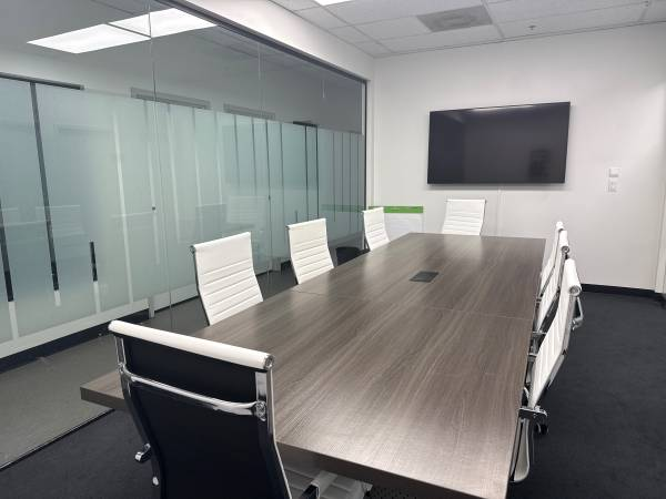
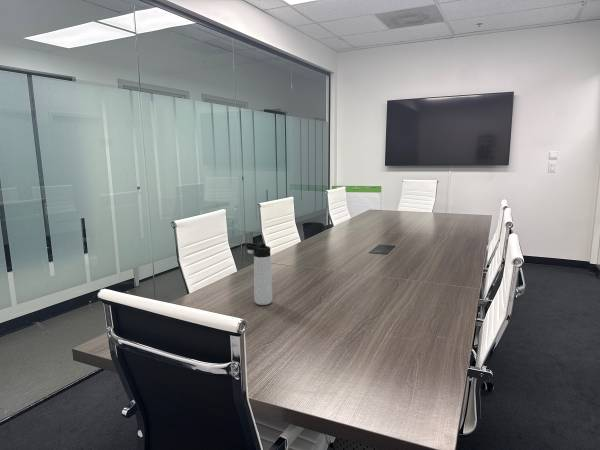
+ thermos bottle (258, 273)
